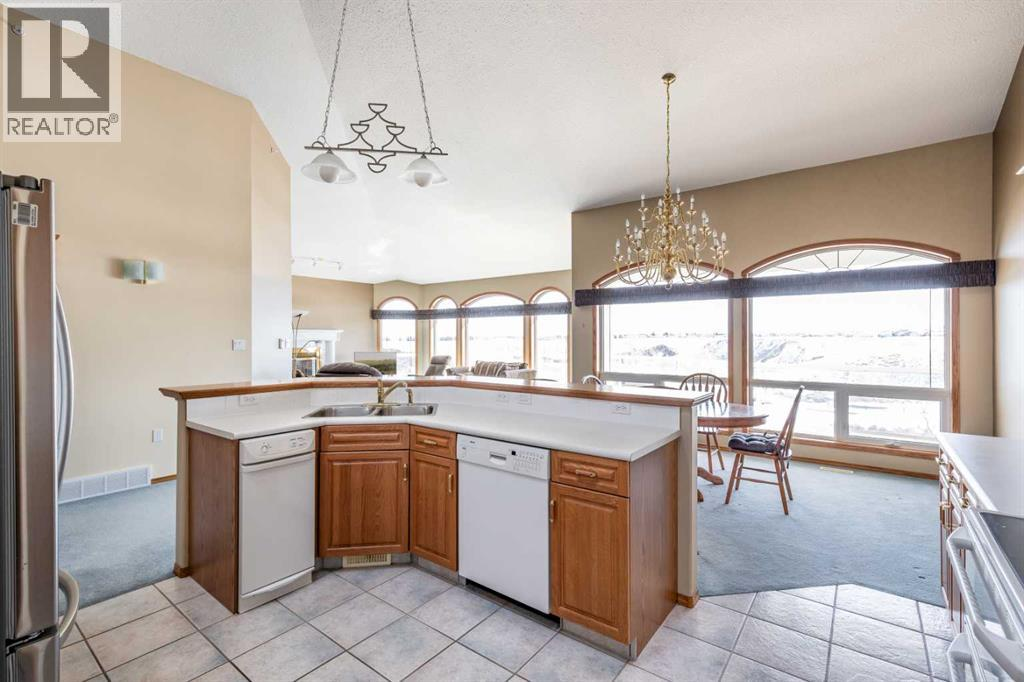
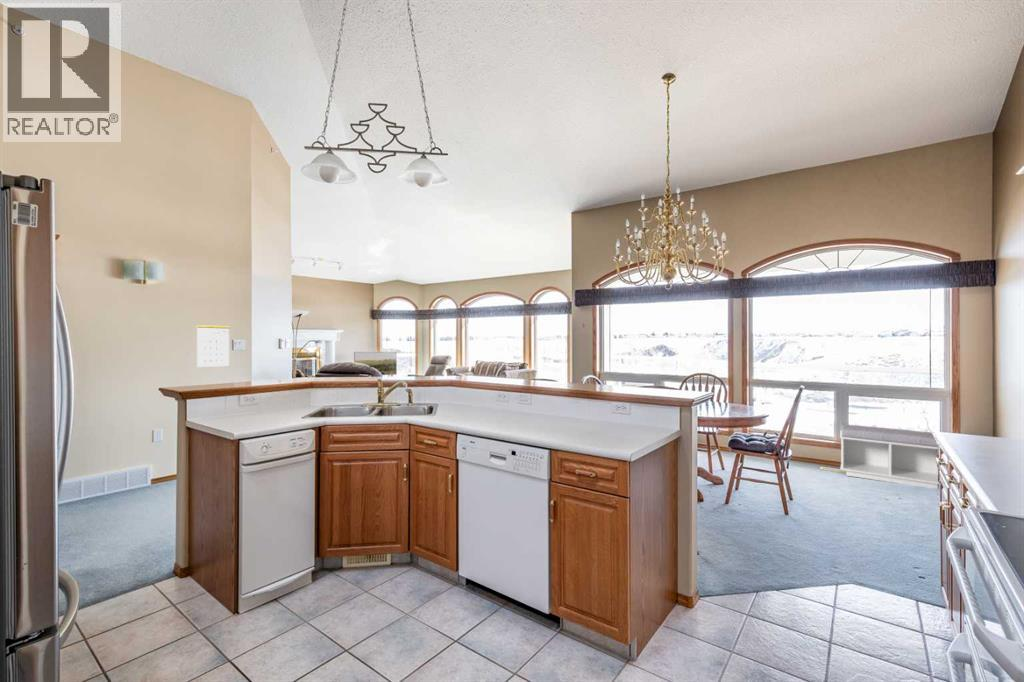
+ bench (889, 454)
+ calendar (213, 341)
